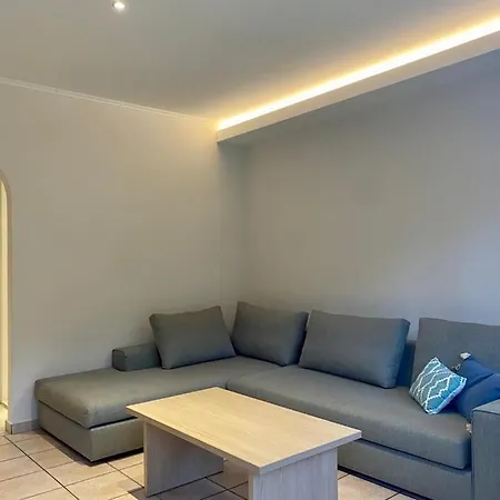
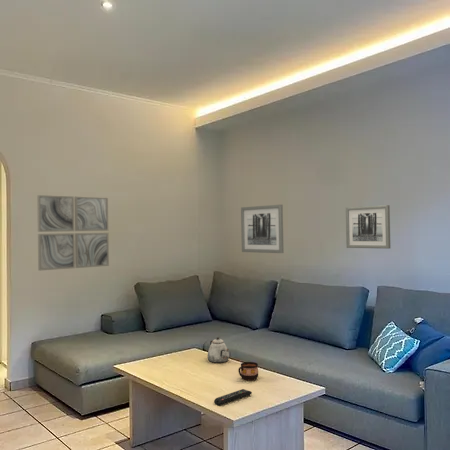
+ wall art (261, 229)
+ cup (248, 371)
+ wall art (75, 233)
+ wall art (367, 227)
+ teapot (219, 349)
+ remote control (233, 396)
